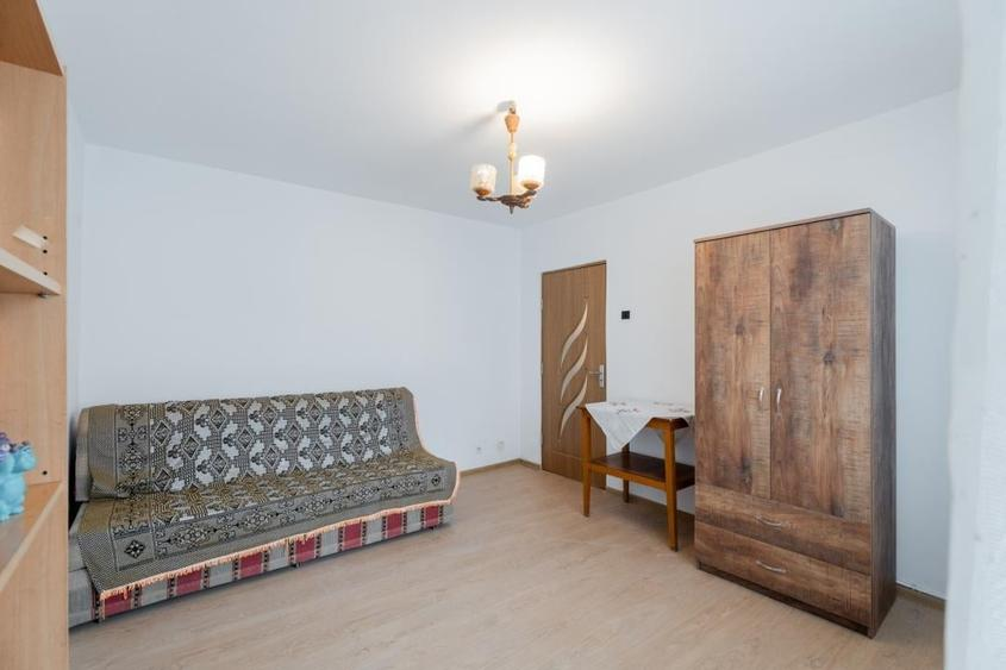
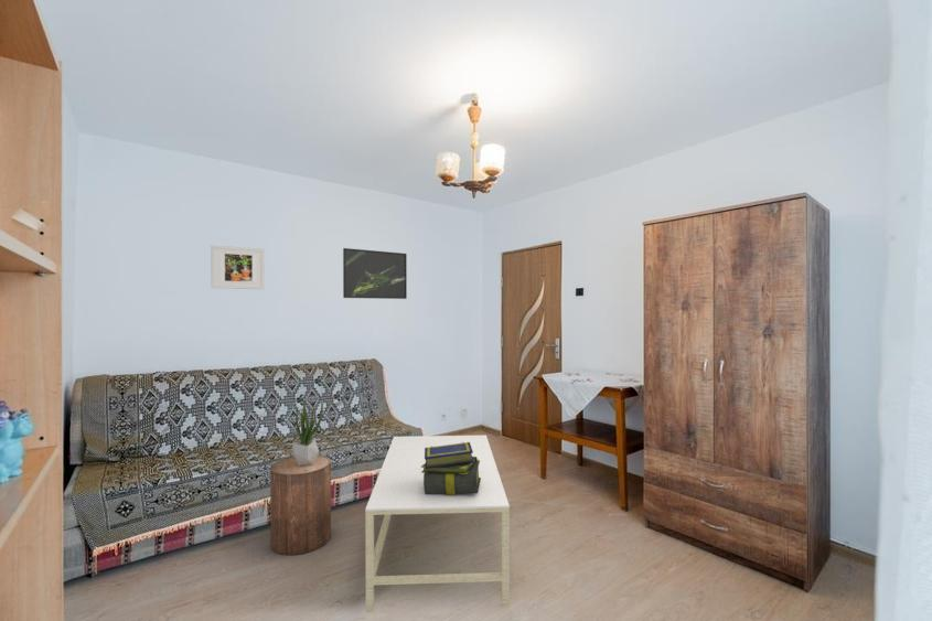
+ potted plant (308, 430)
+ stool (301, 501)
+ stack of books (450, 467)
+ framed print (376, 275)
+ coffee table (439, 503)
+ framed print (238, 267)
